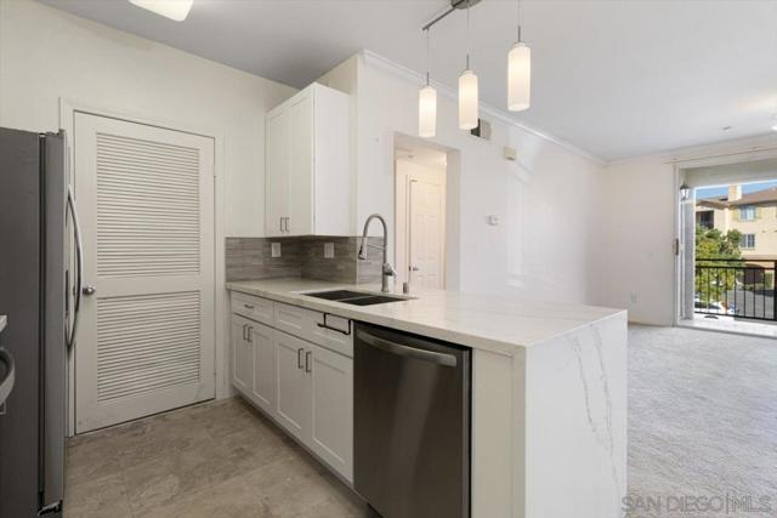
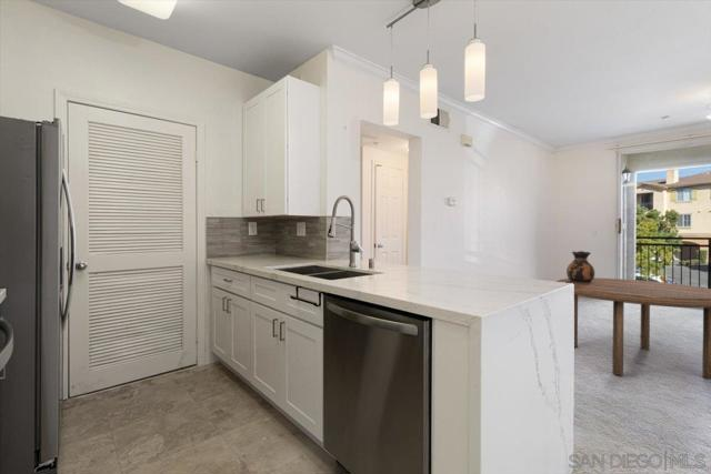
+ ceramic jug (580, 266)
+ dining table (641, 323)
